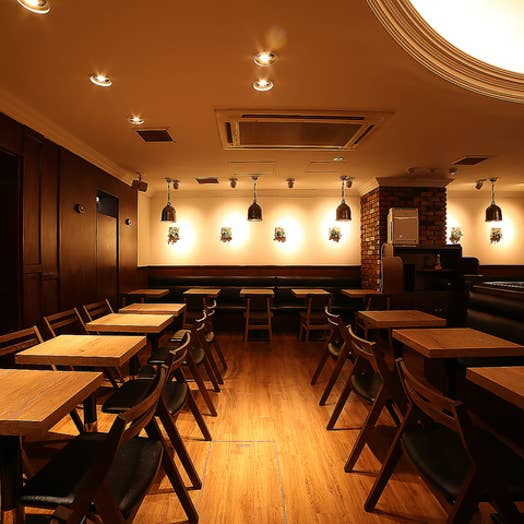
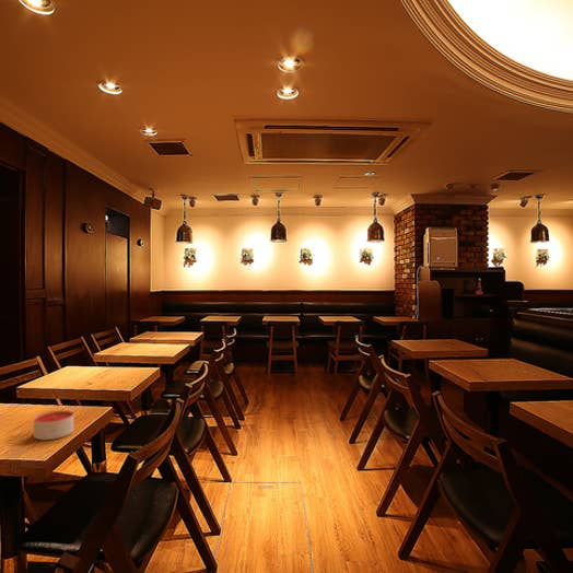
+ candle (54, 423)
